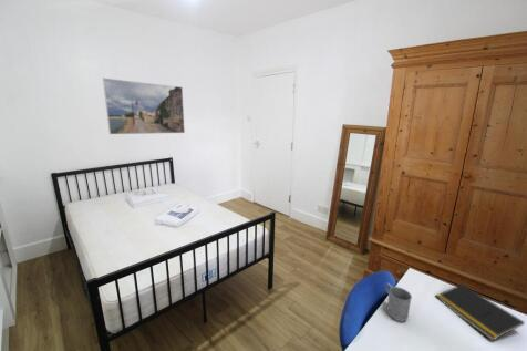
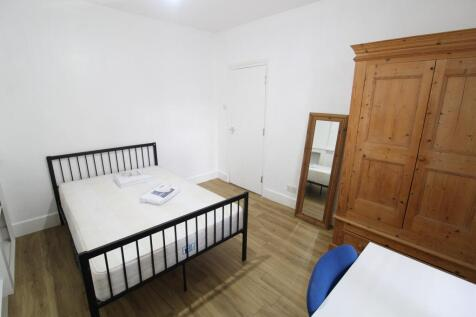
- mug (394, 300)
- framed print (148, 109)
- notepad (475, 308)
